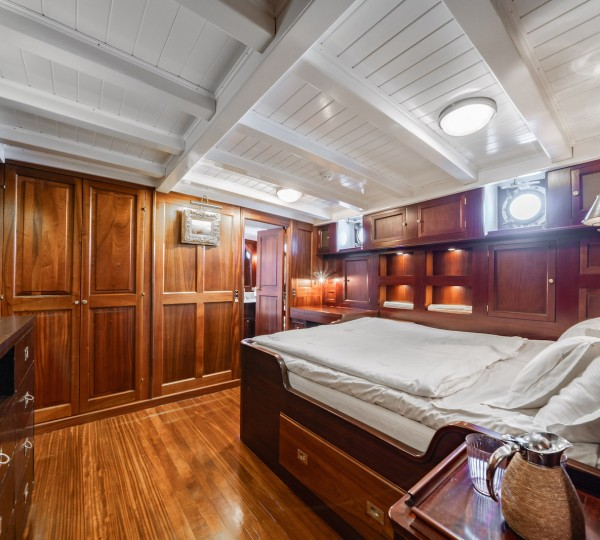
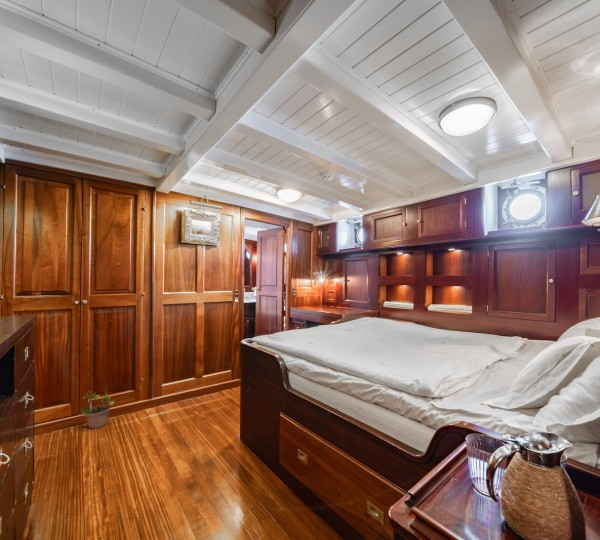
+ potted plant (98, 406)
